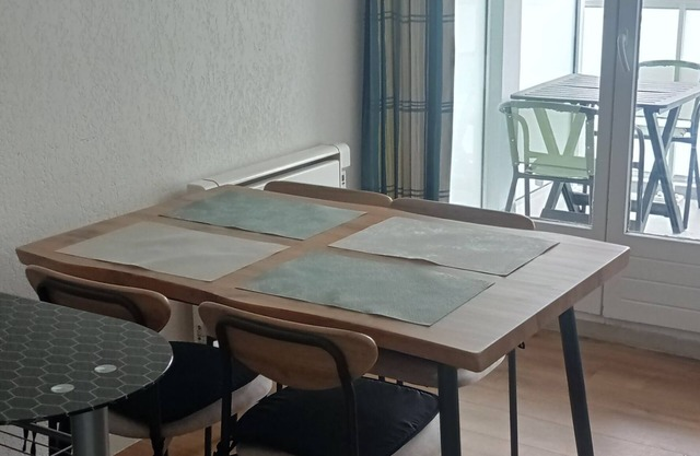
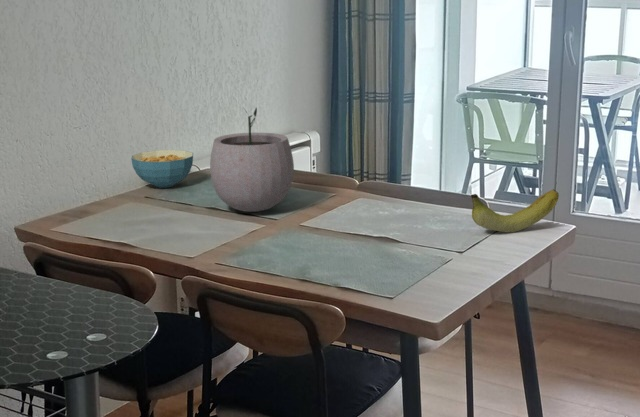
+ plant pot (251, 158)
+ fruit (514, 213)
+ cereal bowl (163, 170)
